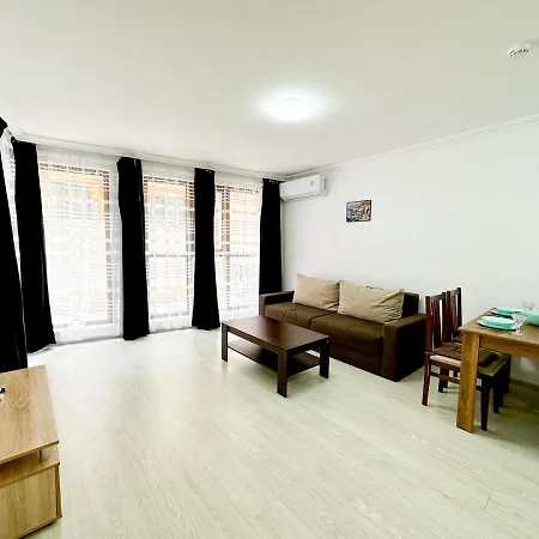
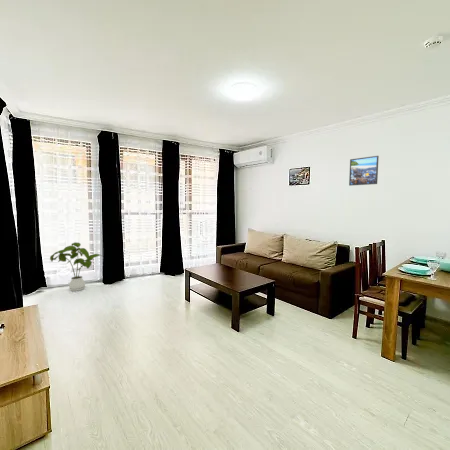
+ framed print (363, 171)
+ house plant (80, 267)
